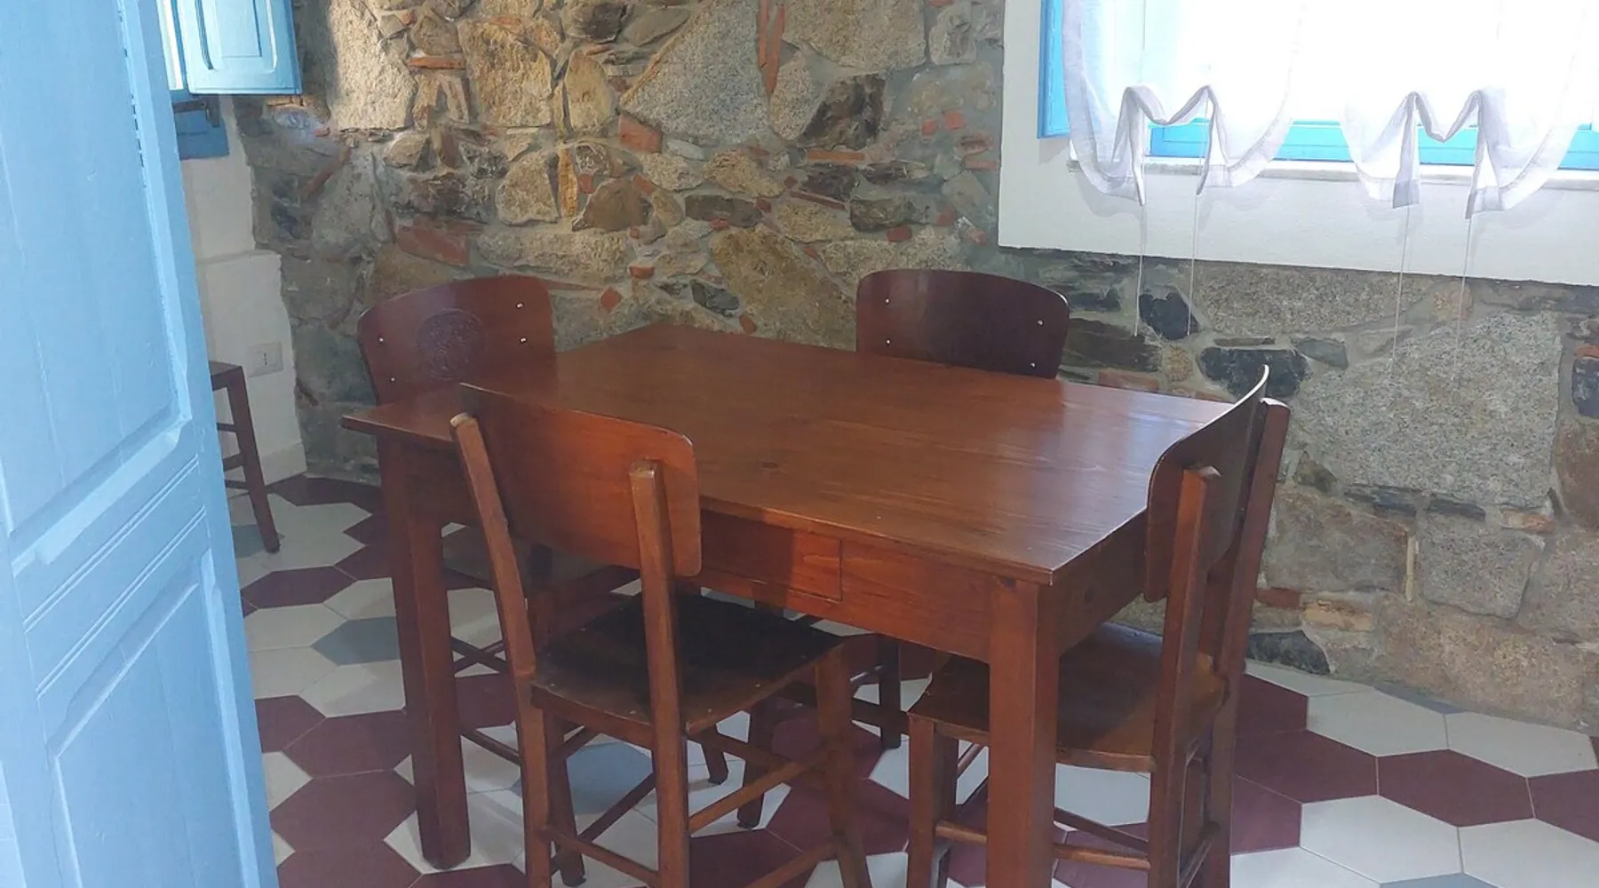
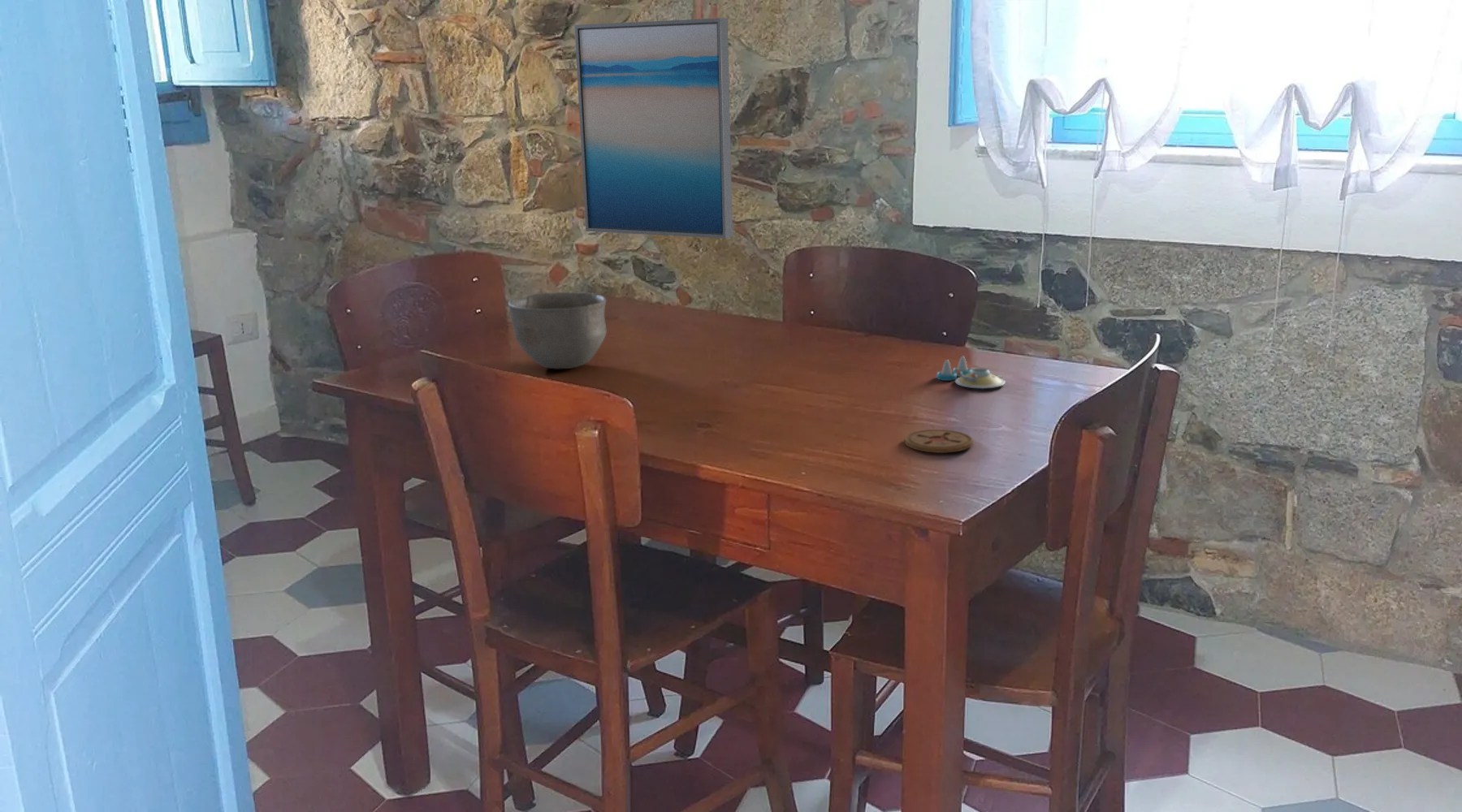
+ coaster (938, 440)
+ wall art (653, 130)
+ salt and pepper shaker set (971, 371)
+ bowl (560, 333)
